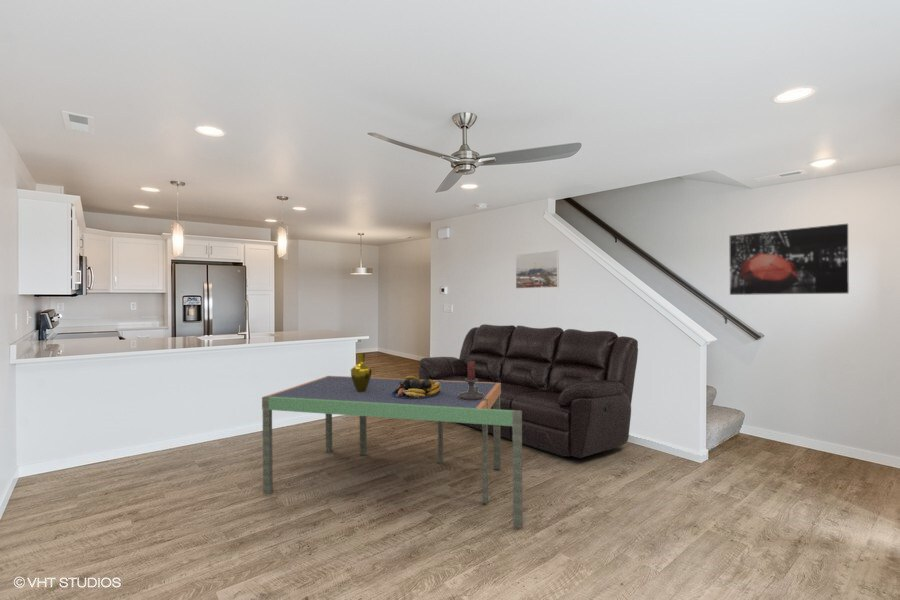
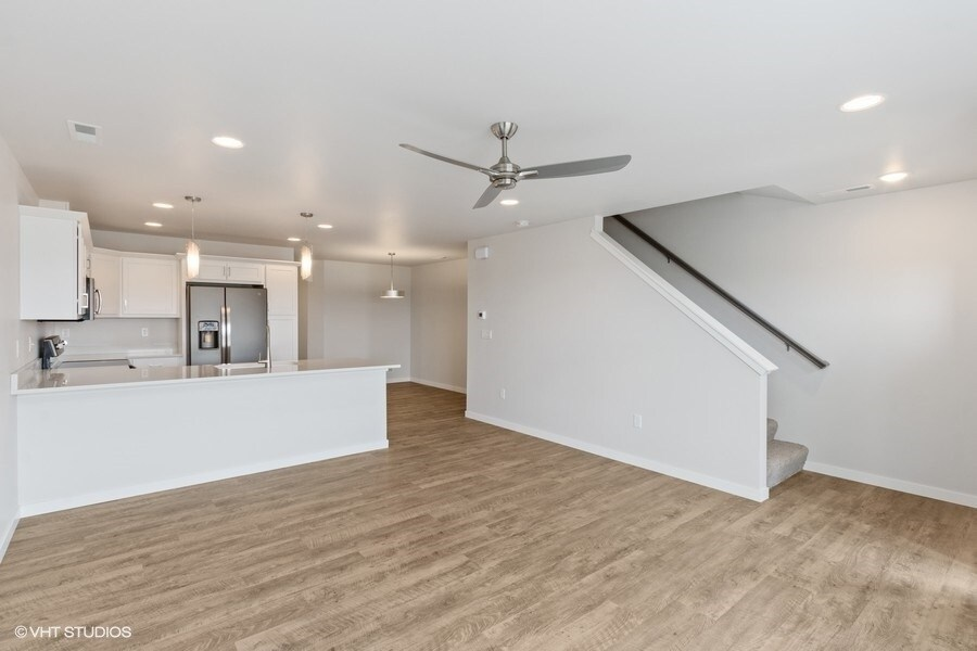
- dining table (406, 418)
- candle holder (472, 378)
- vase (361, 372)
- fruit bowl (415, 384)
- sofa (516, 376)
- wall art (784, 262)
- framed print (536, 270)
